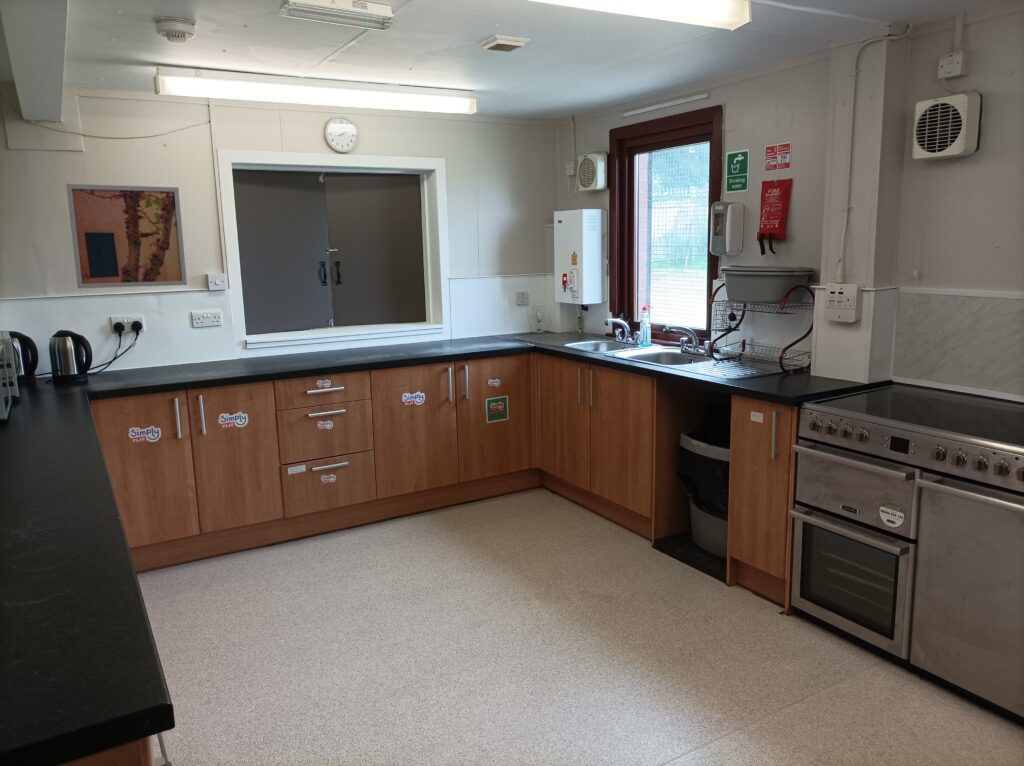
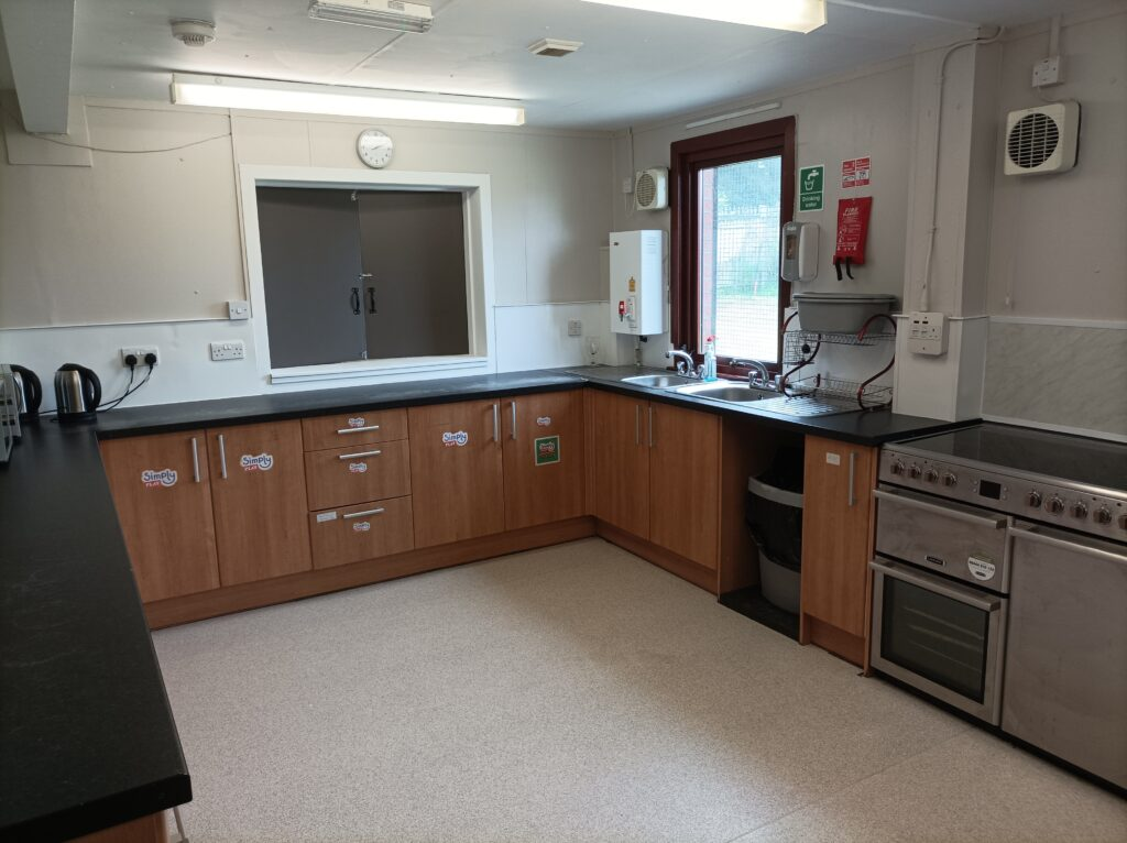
- wall art (129, 236)
